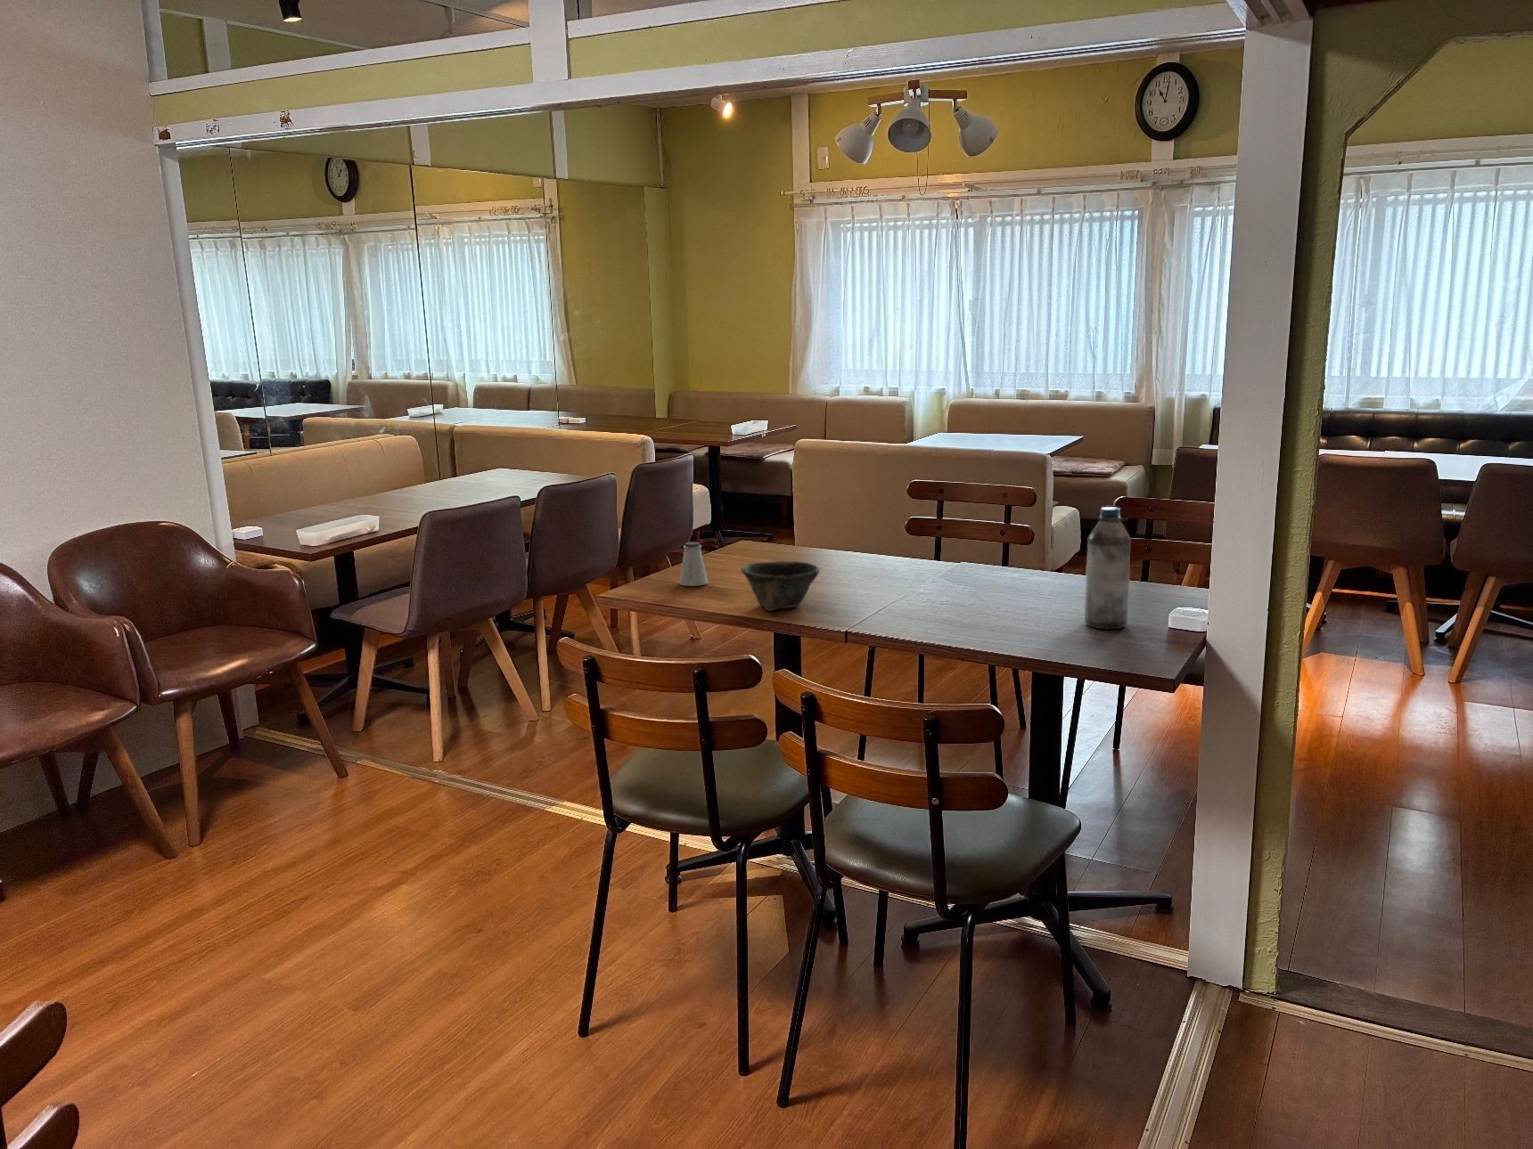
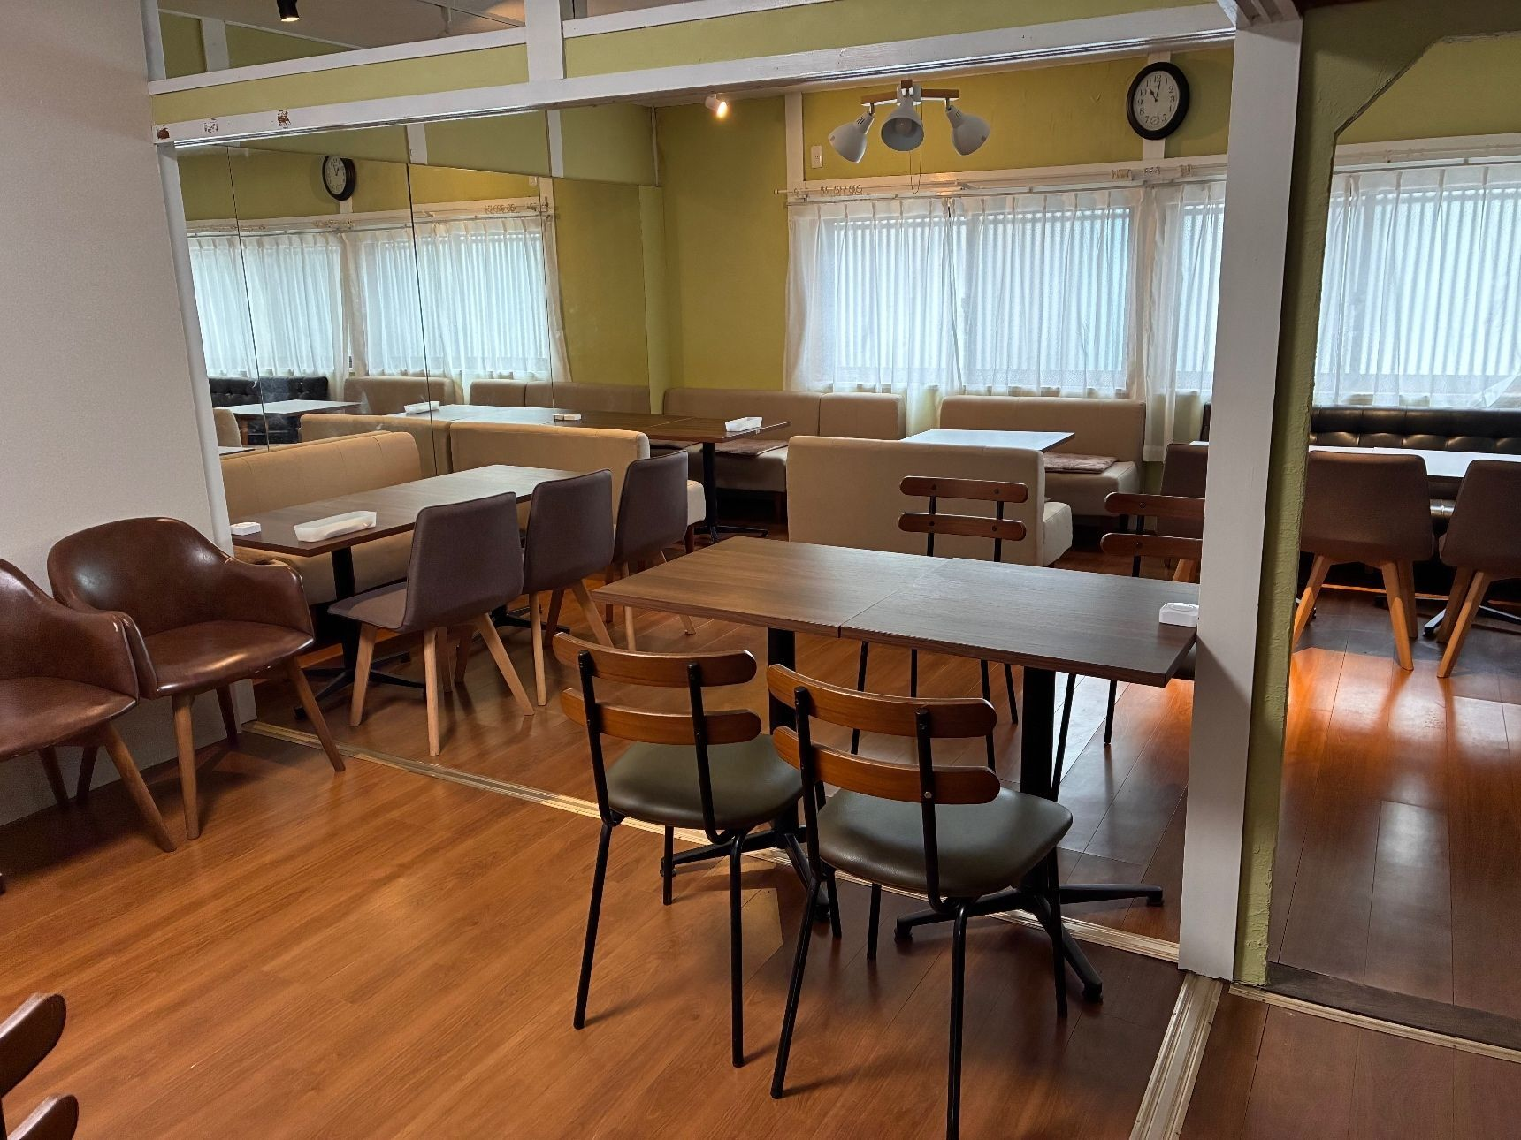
- water bottle (1108, 566)
- saltshaker (693, 562)
- bowl (781, 585)
